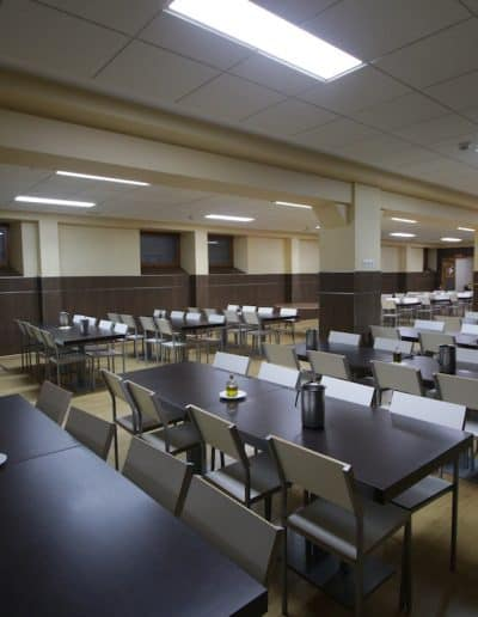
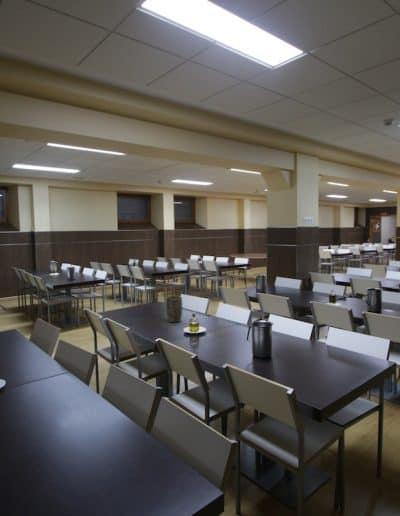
+ plant pot (174, 309)
